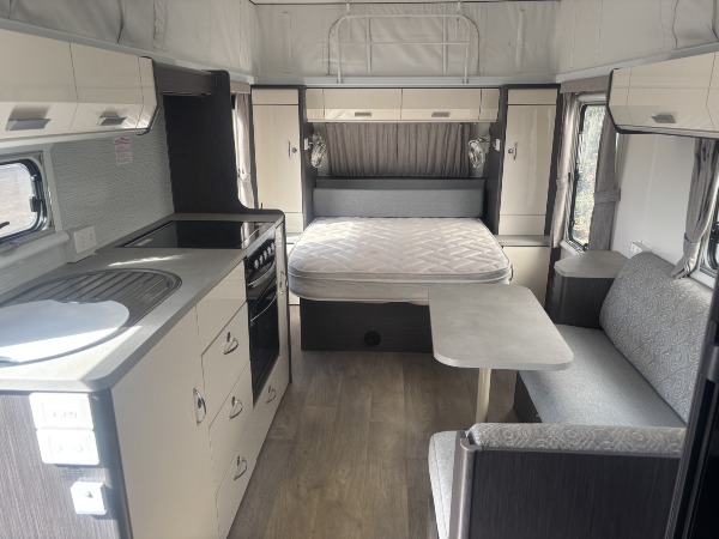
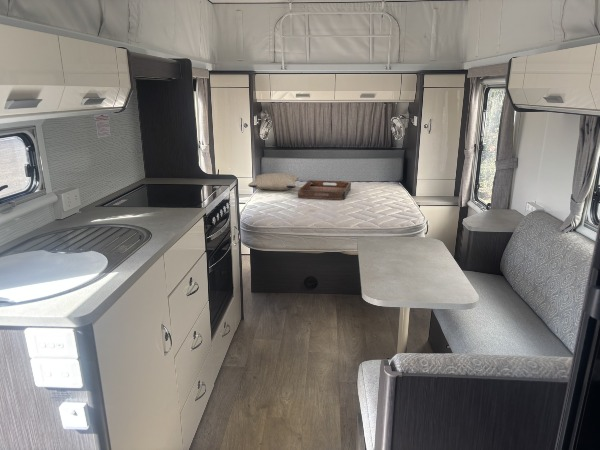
+ pillow (274, 181)
+ serving tray (325, 189)
